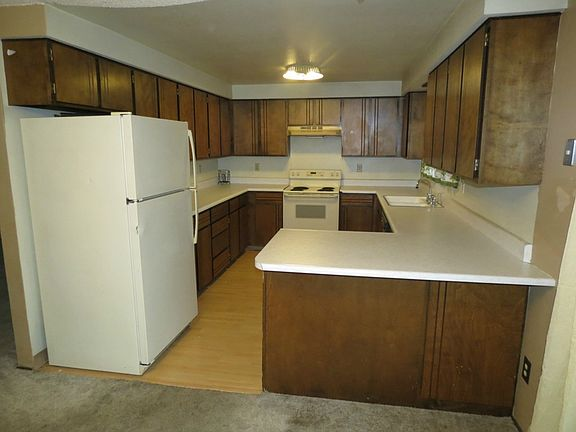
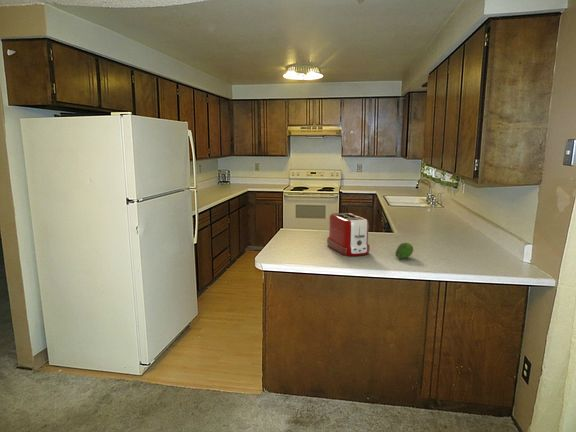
+ toaster (348, 232)
+ fruit (403, 250)
